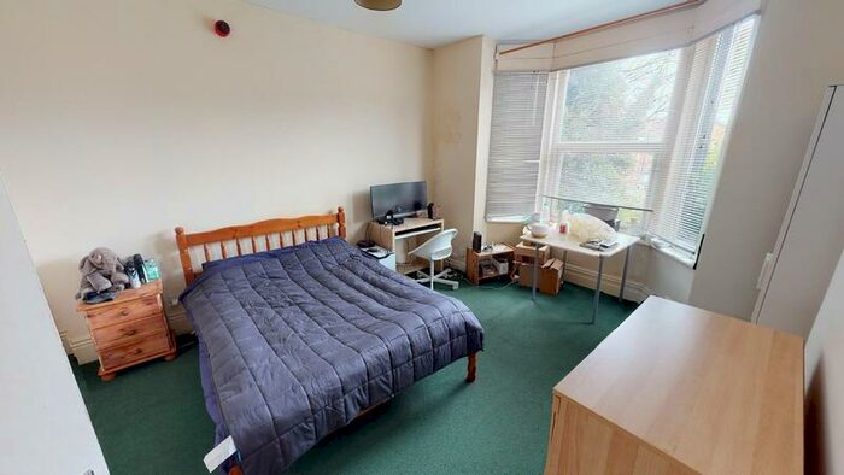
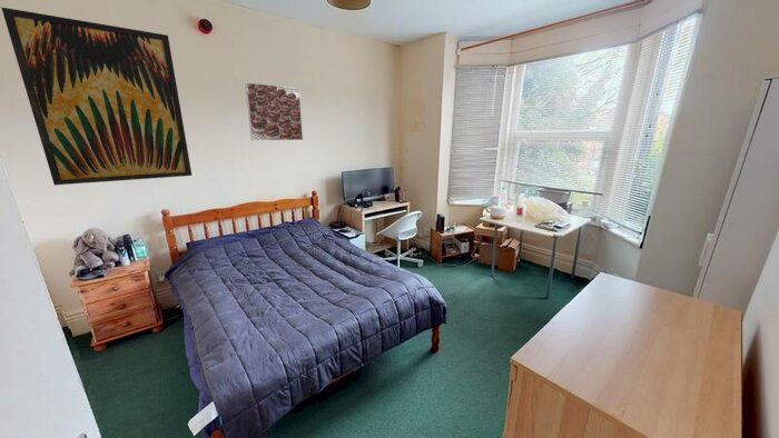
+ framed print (276, 113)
+ wall art (114, 106)
